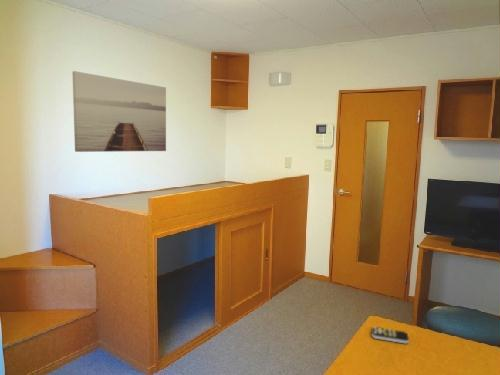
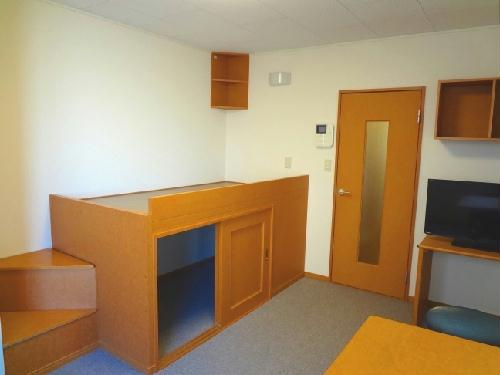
- remote control (389, 334)
- wall art (125, 116)
